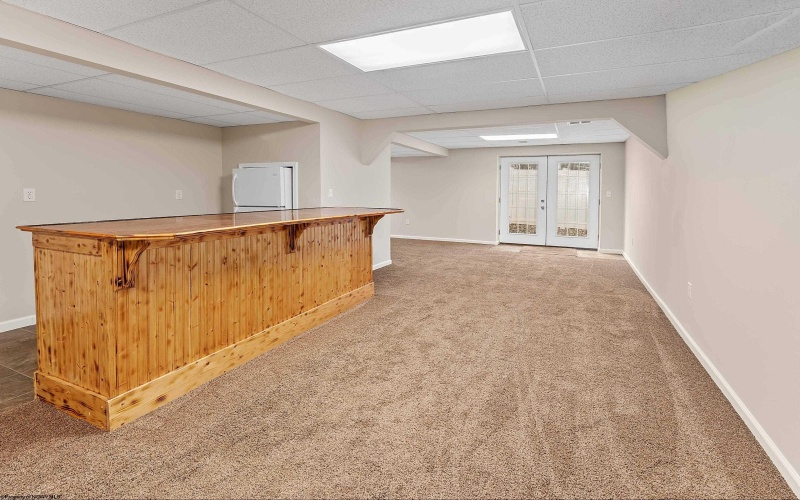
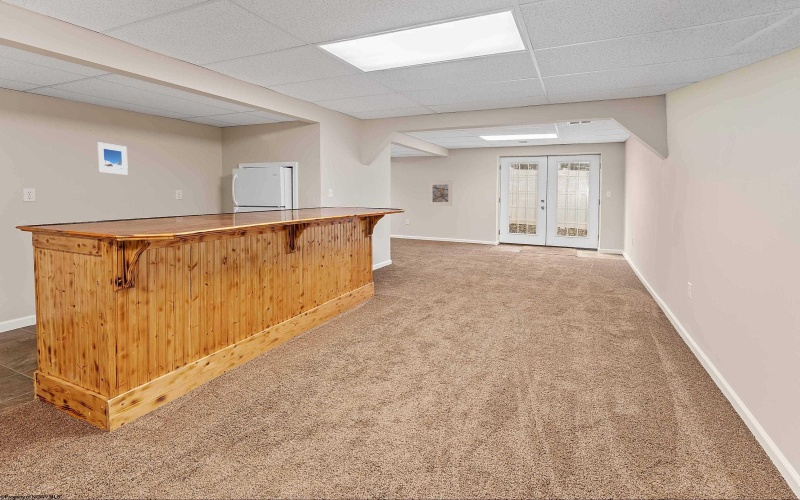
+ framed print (112, 159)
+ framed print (440, 193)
